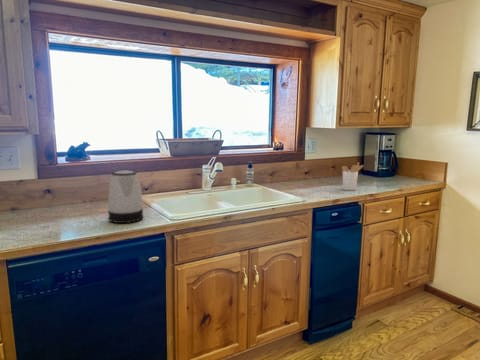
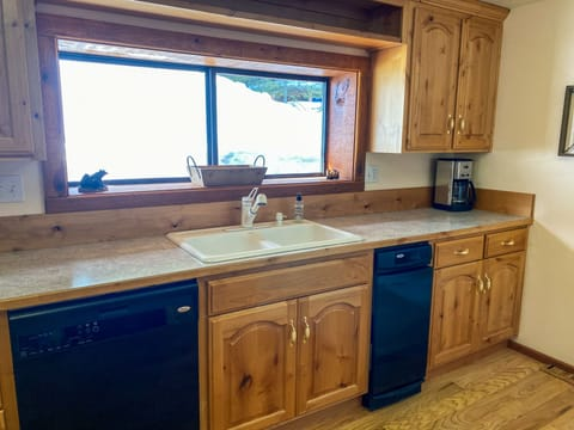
- kettle (124, 194)
- utensil holder (352, 176)
